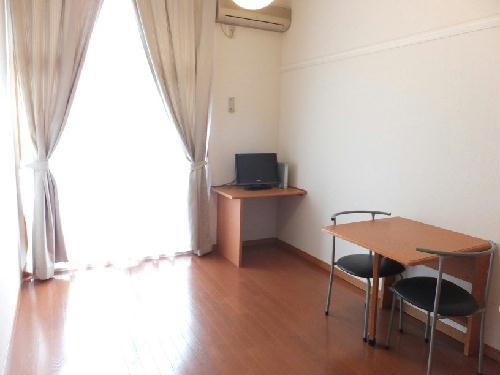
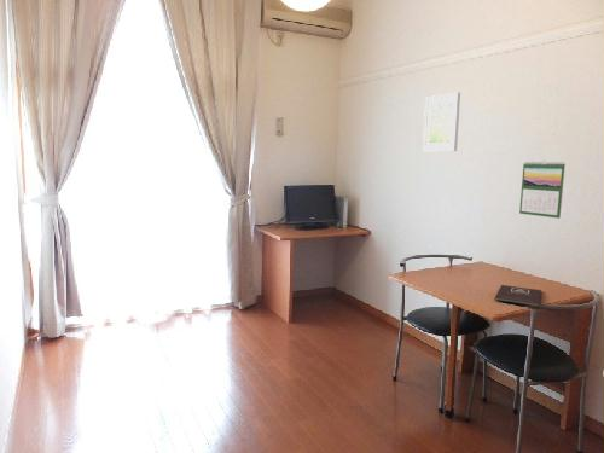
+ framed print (440, 123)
+ book (518, 294)
+ calendar (541, 188)
